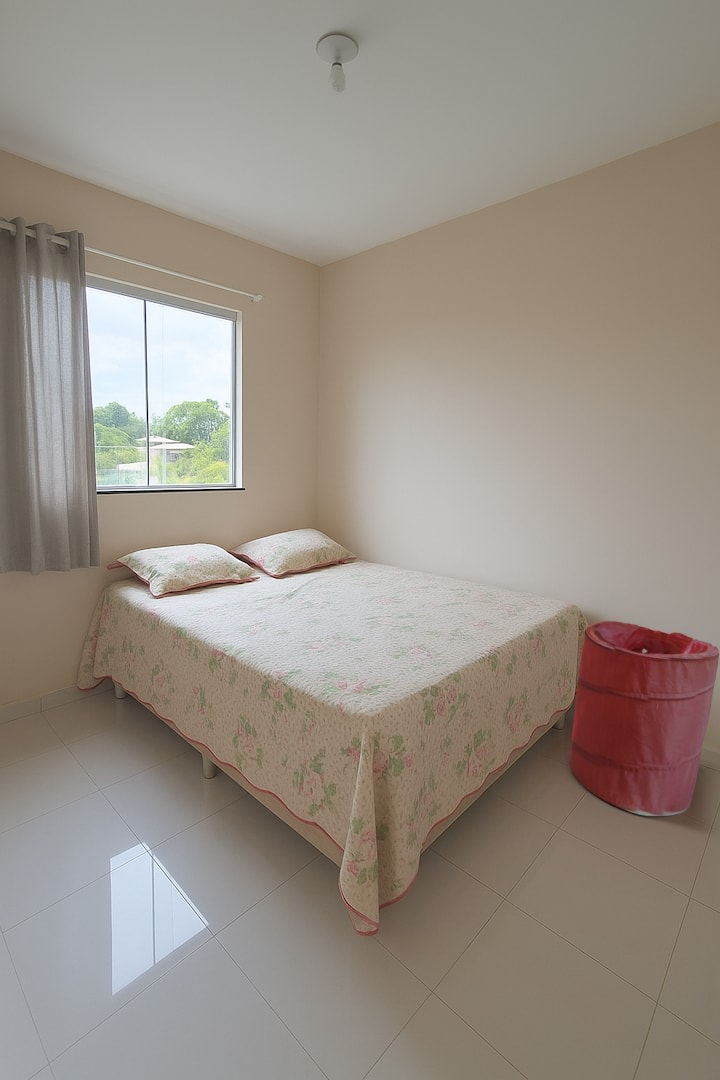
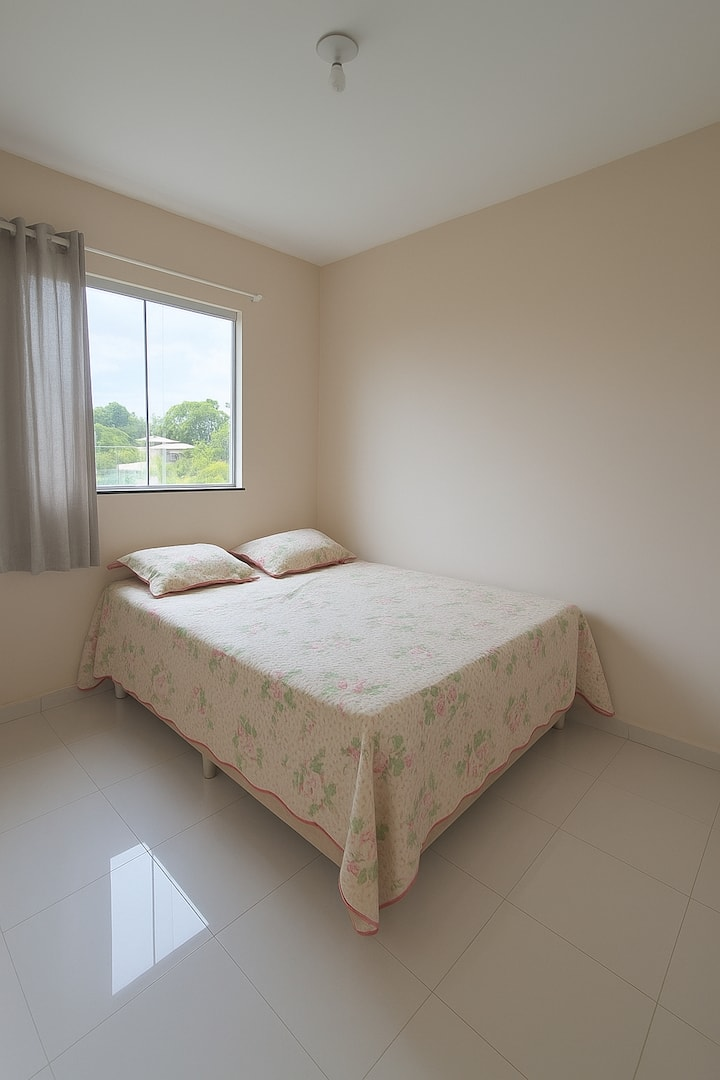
- laundry hamper (639, 706)
